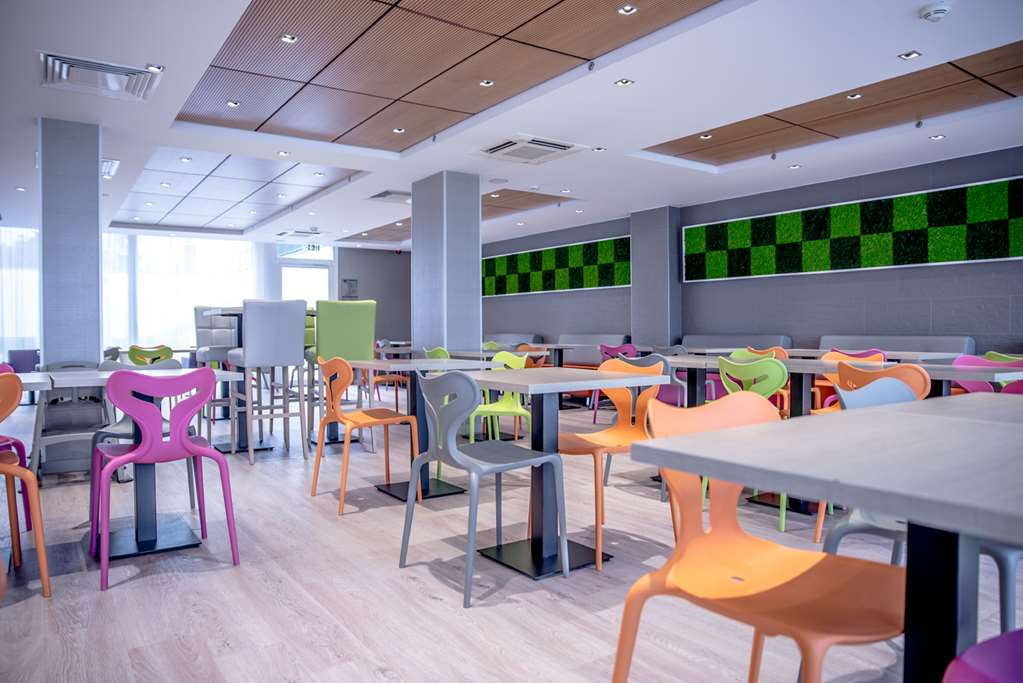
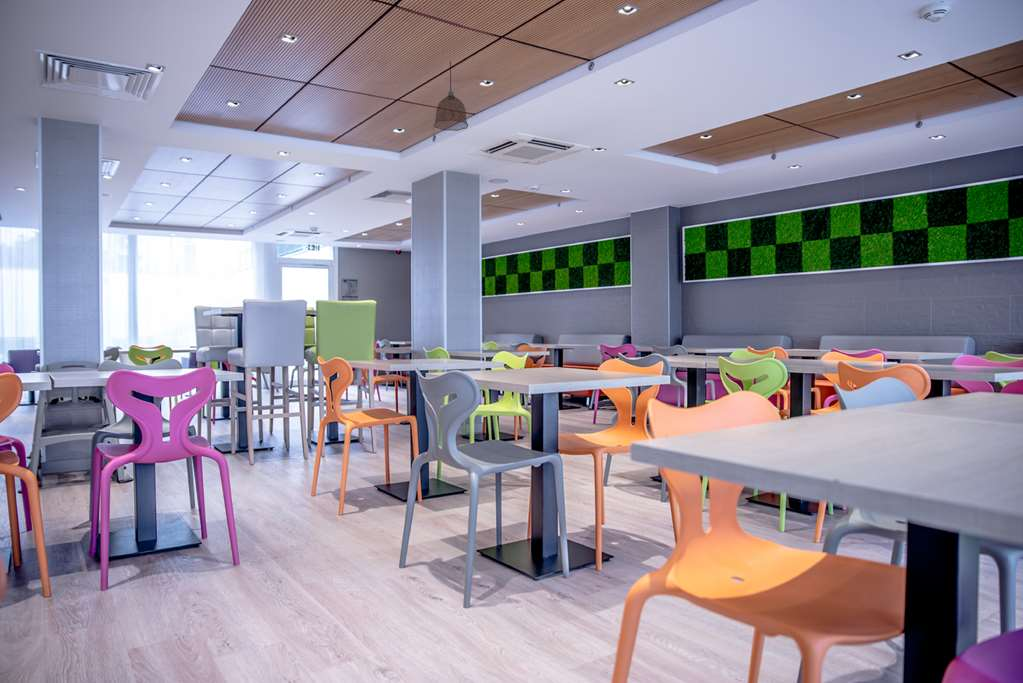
+ pendant lamp (450, 93)
